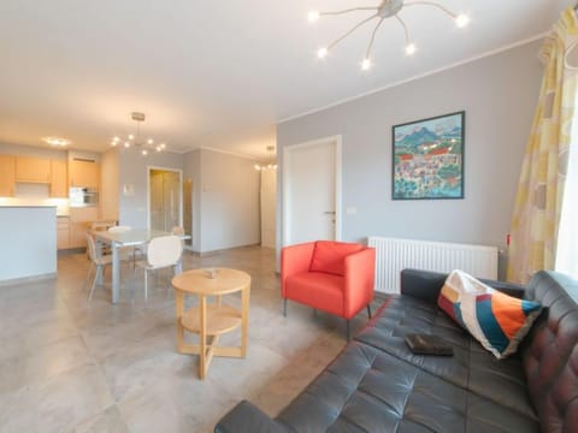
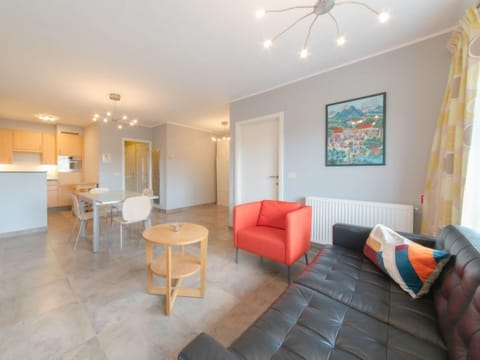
- hardback book (427, 343)
